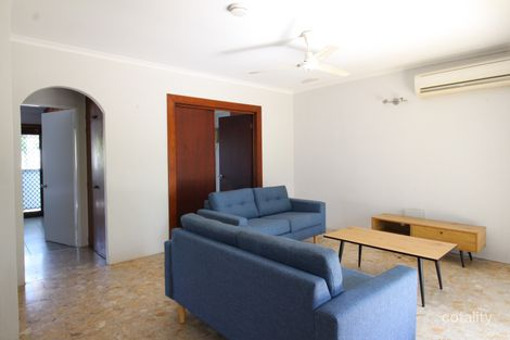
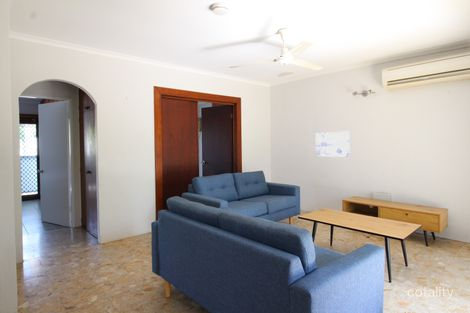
+ wall art (332, 144)
